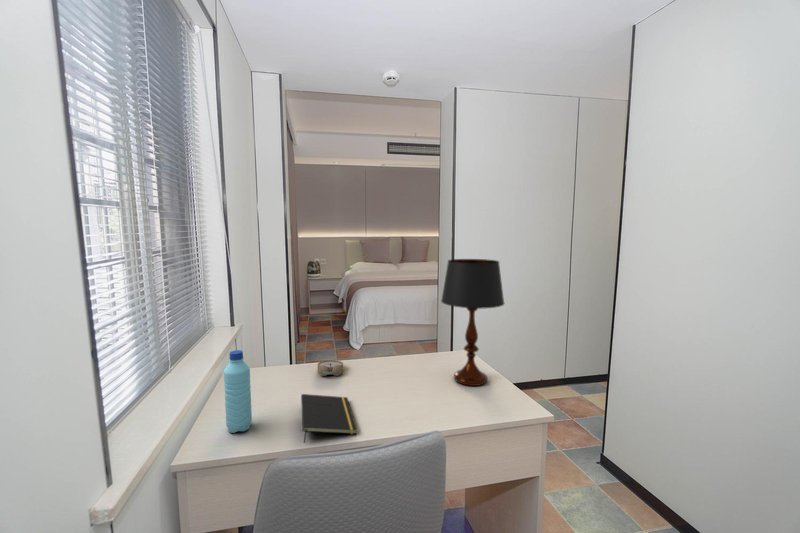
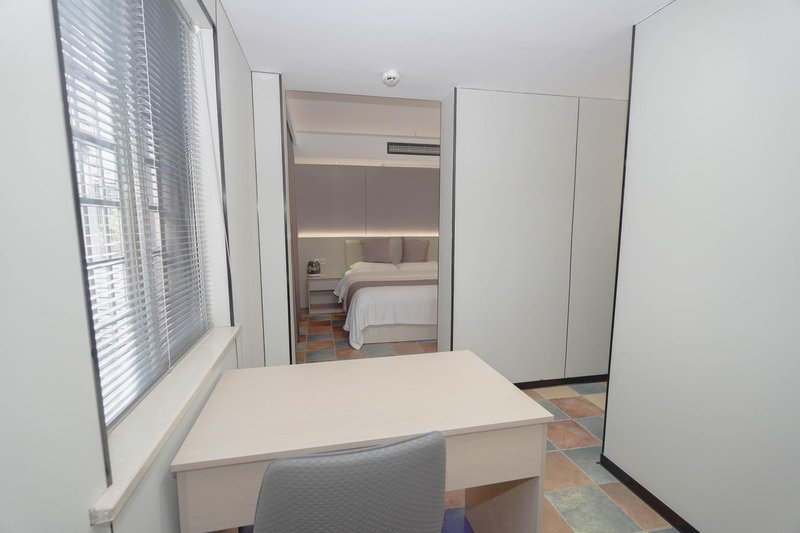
- notepad (327, 412)
- table lamp (471, 321)
- alarm clock (330, 367)
- water bottle (237, 390)
